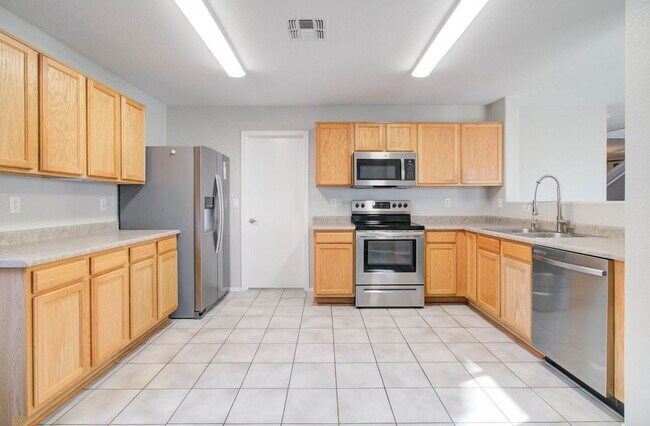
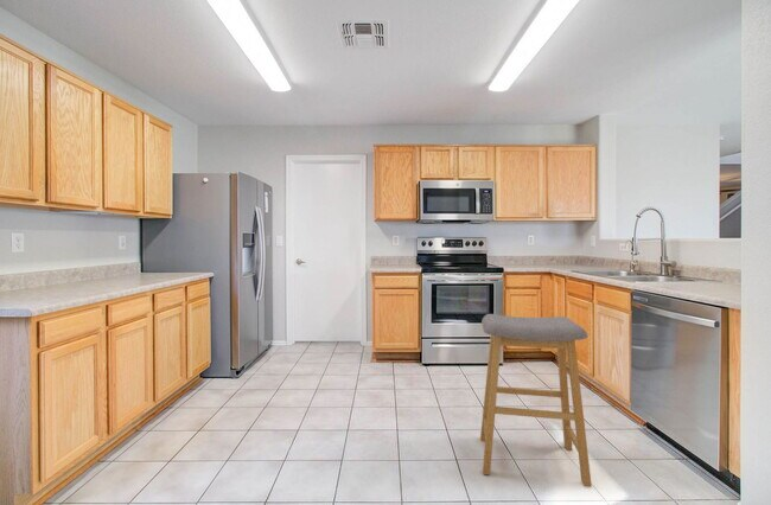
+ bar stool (529, 389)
